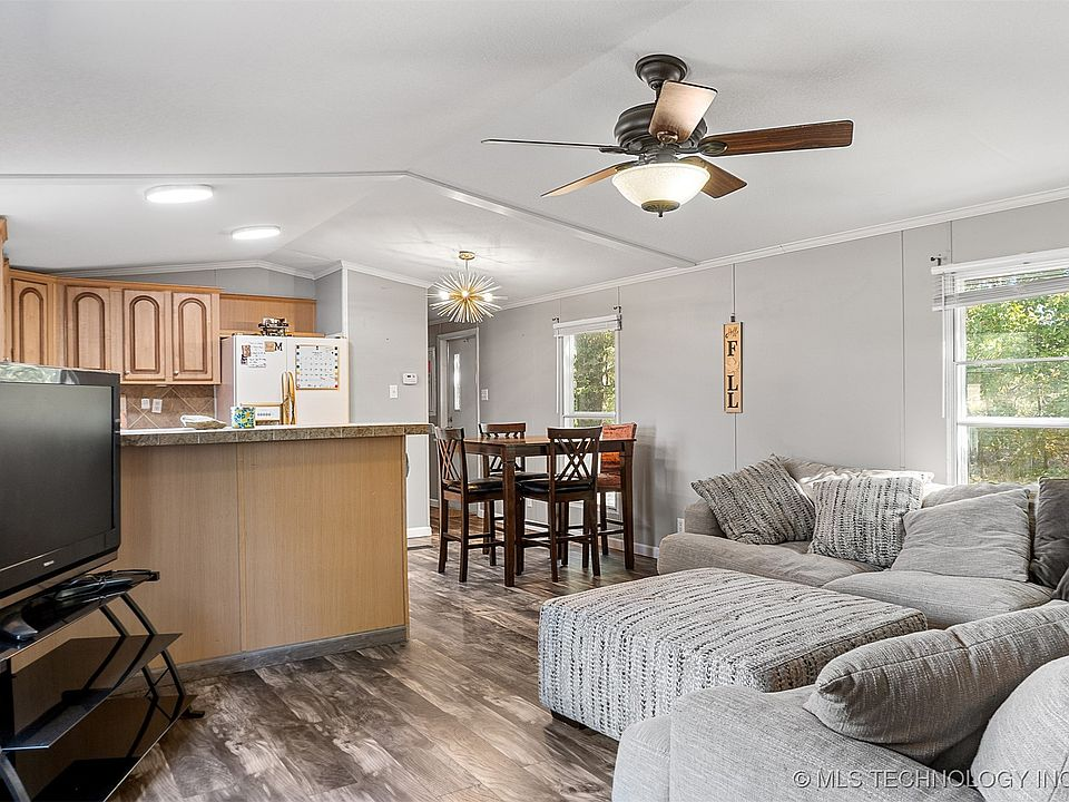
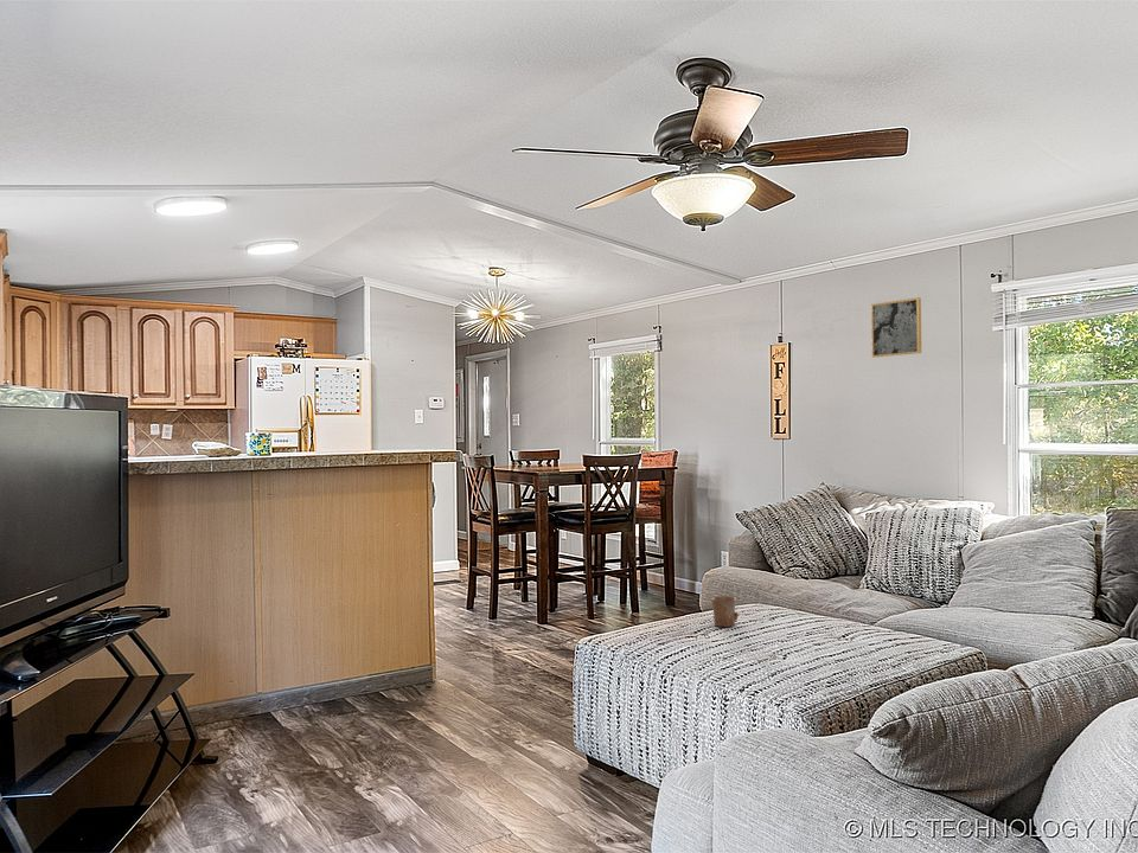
+ wall art (895, 328)
+ mug (725, 610)
